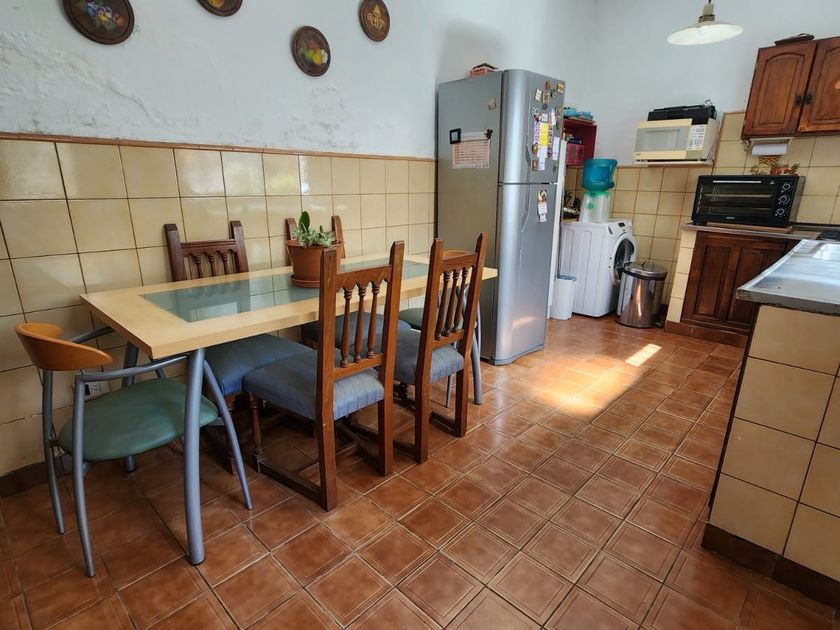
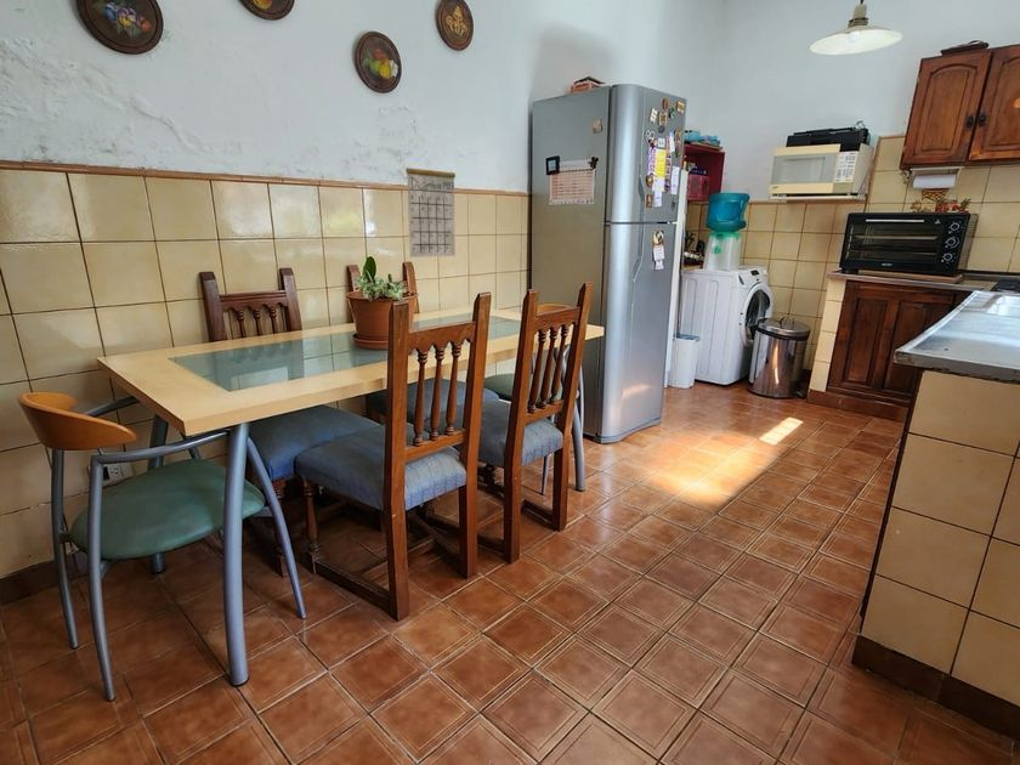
+ calendar (431, 204)
